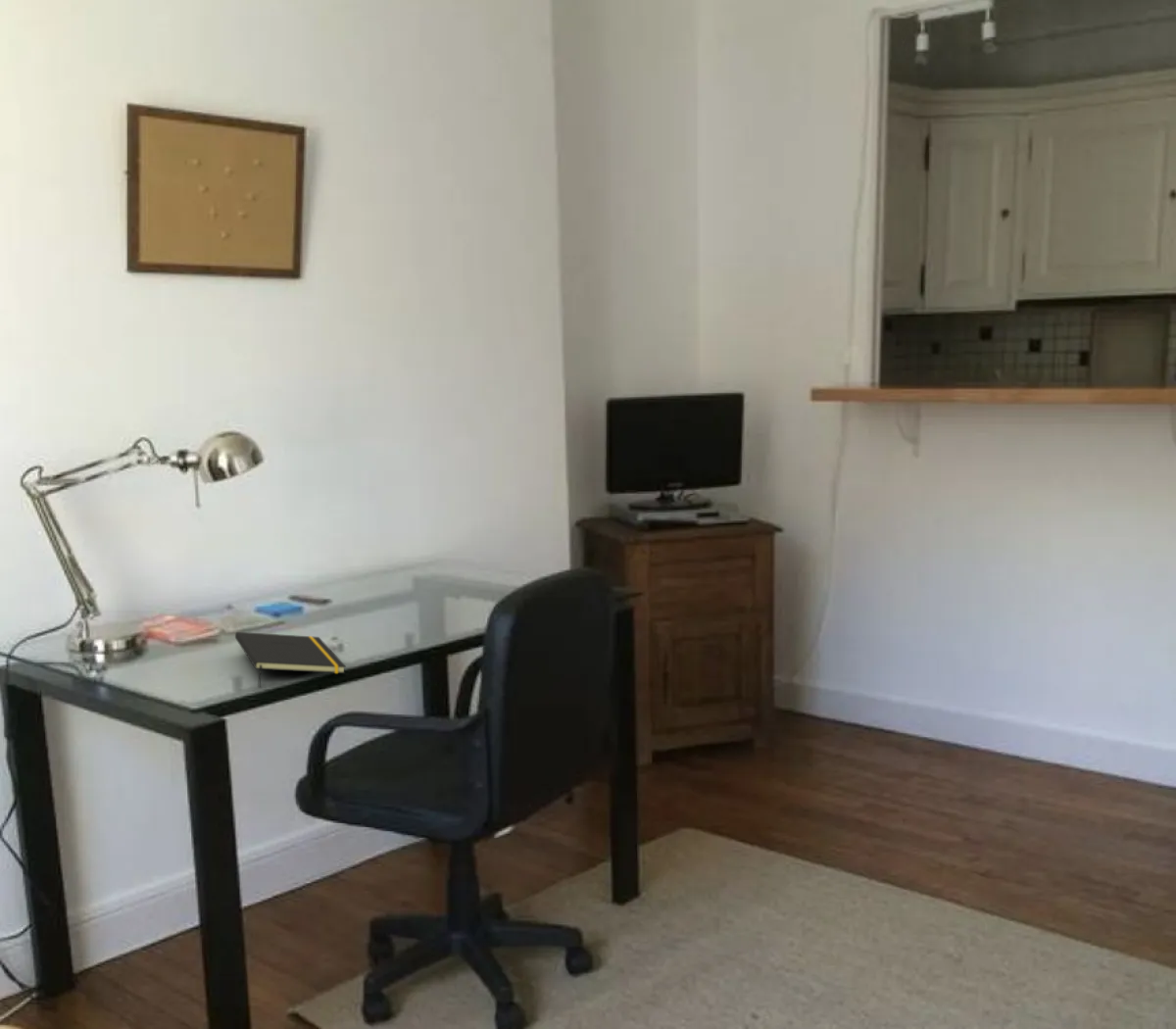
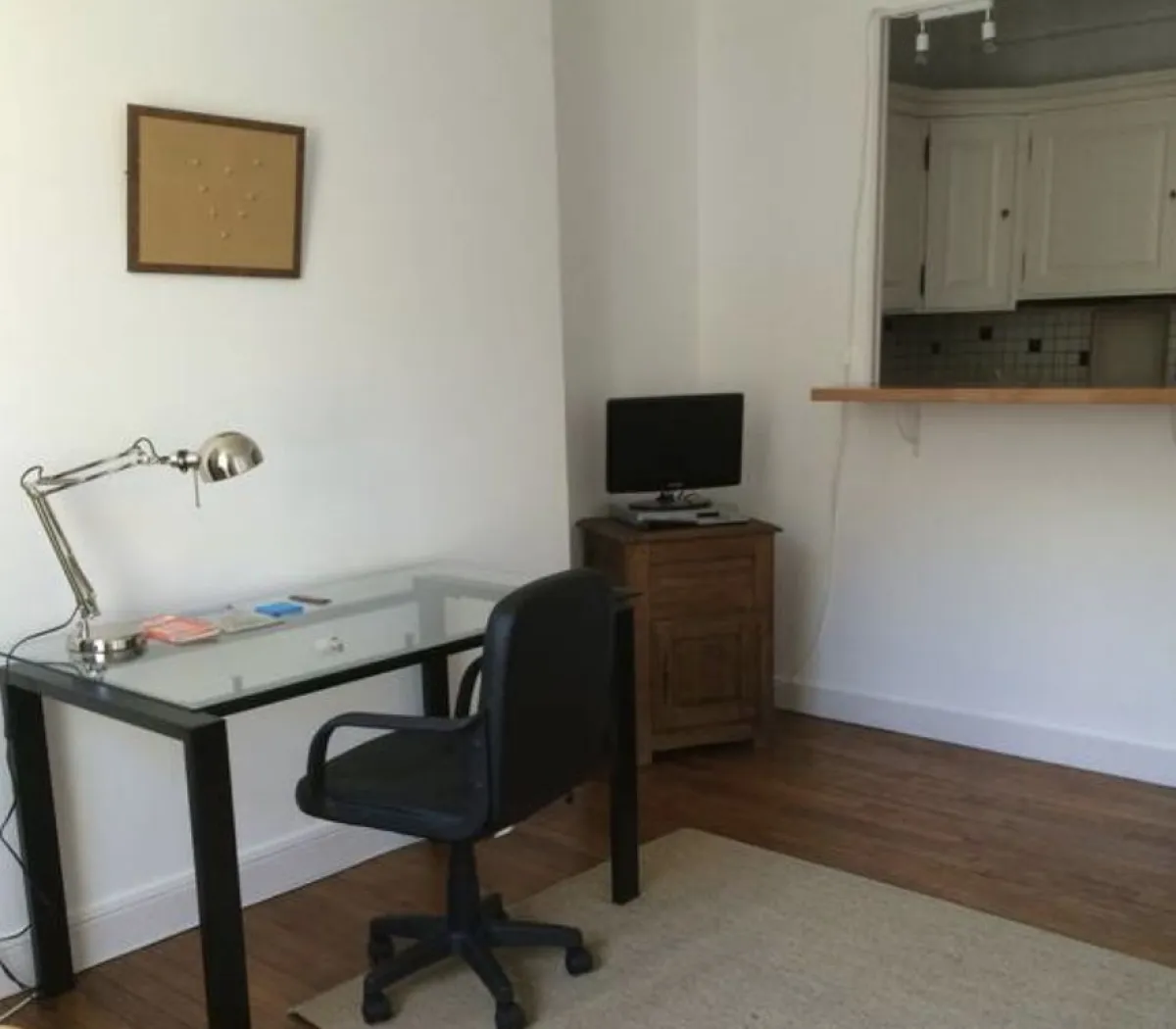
- notepad (288, 652)
